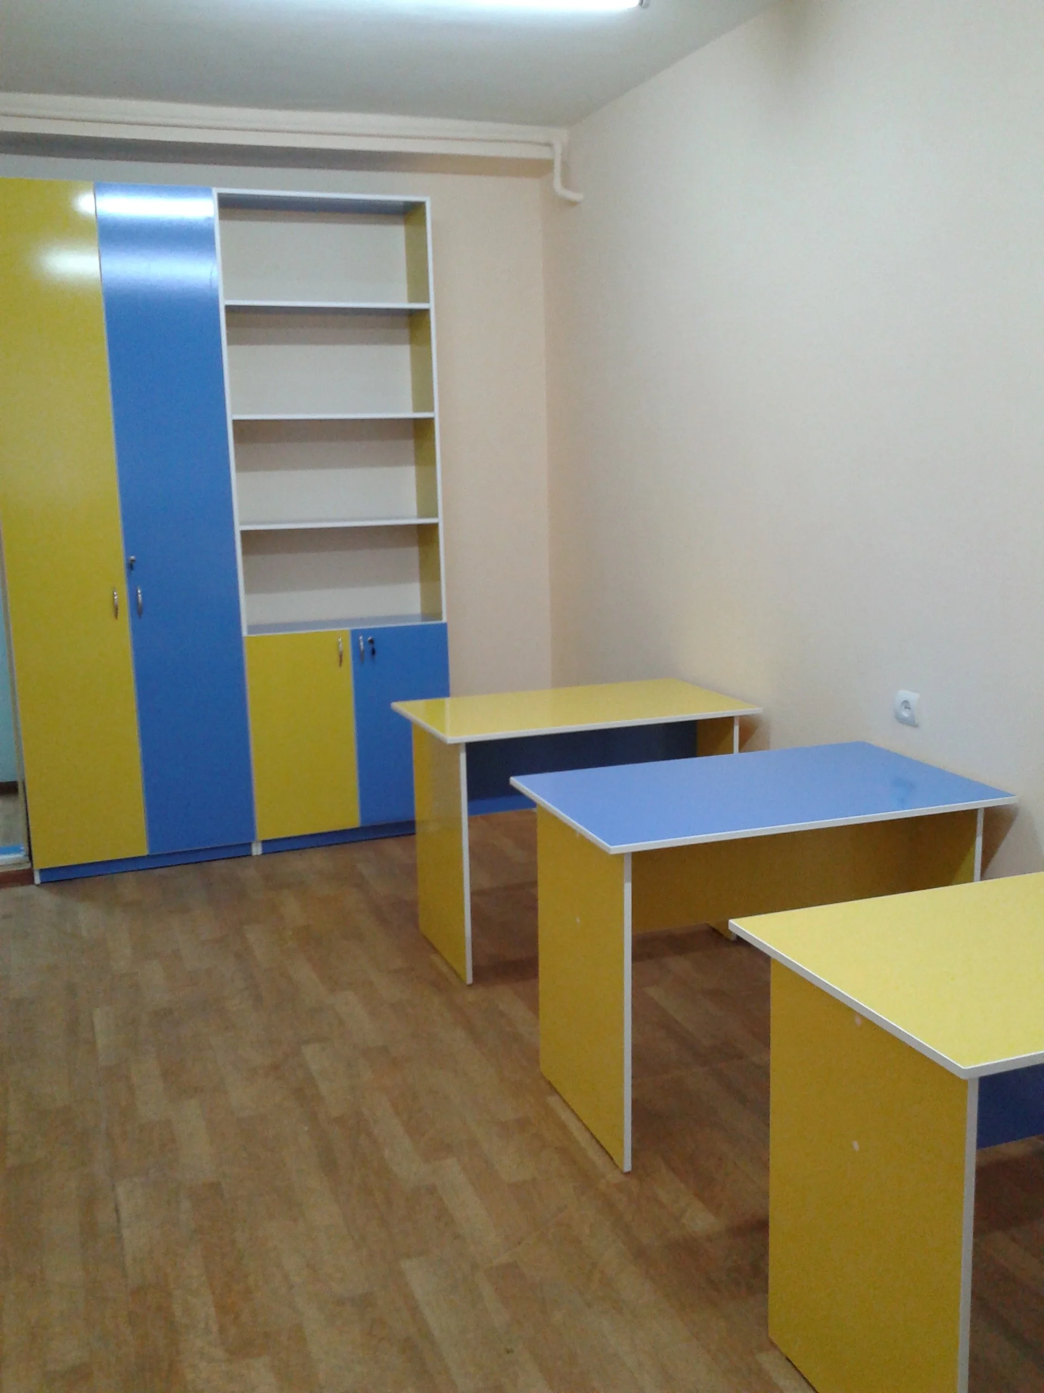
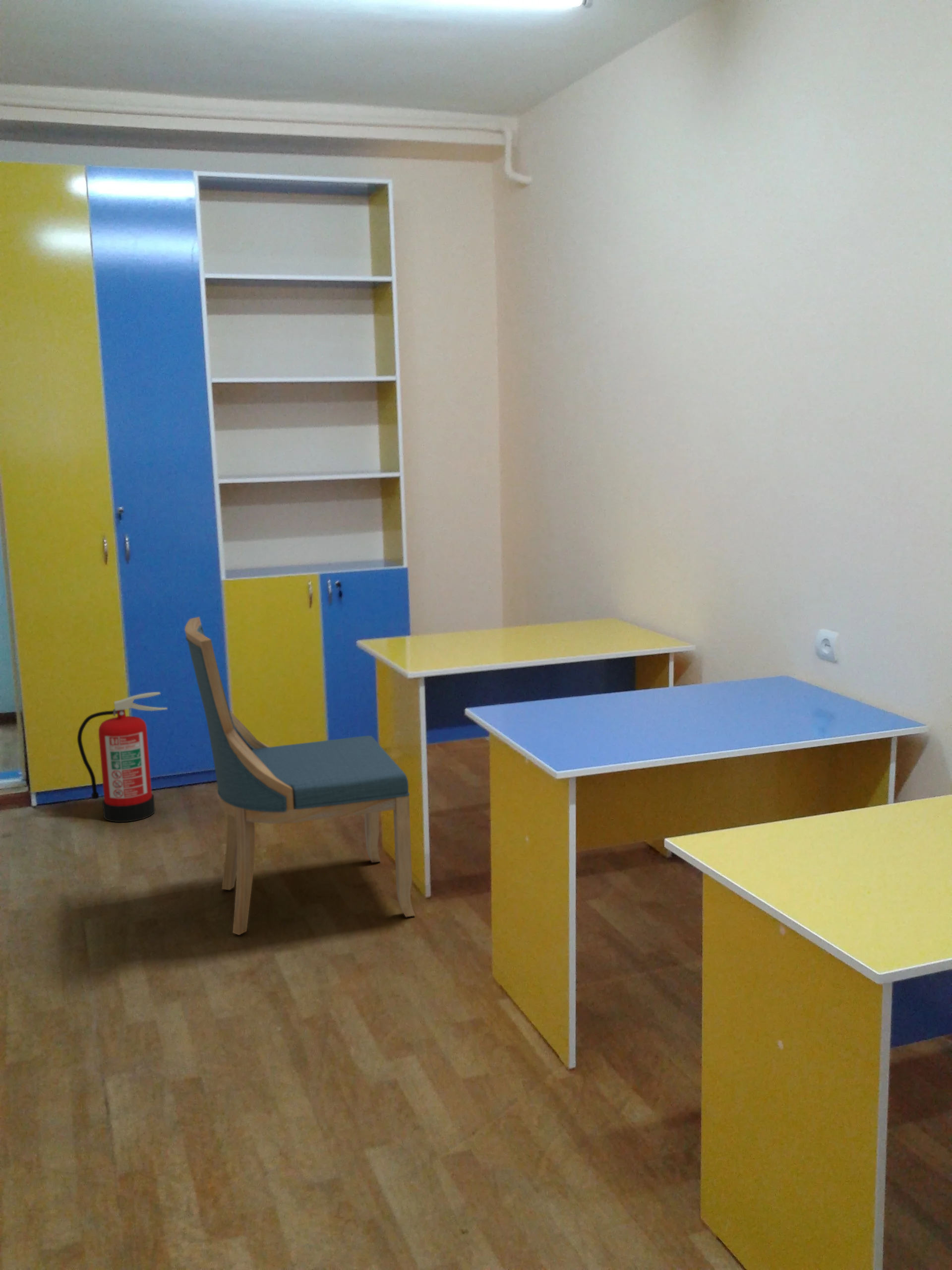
+ chair (295, 763)
+ fire extinguisher (125, 756)
